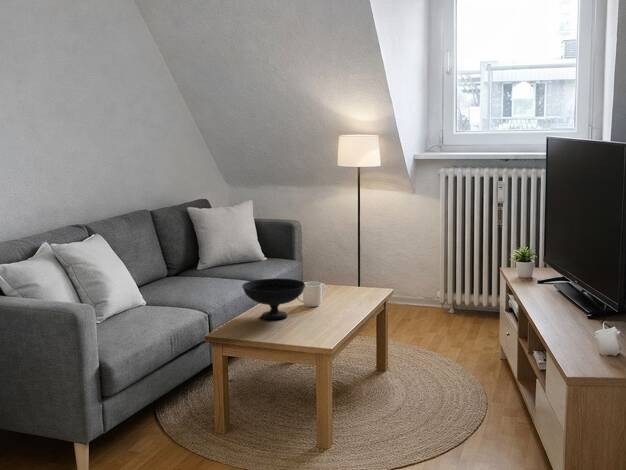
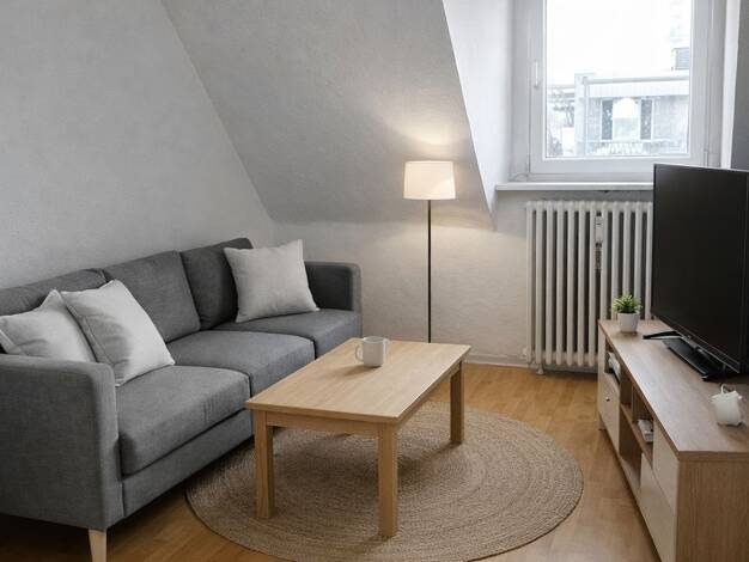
- bowl (274, 300)
